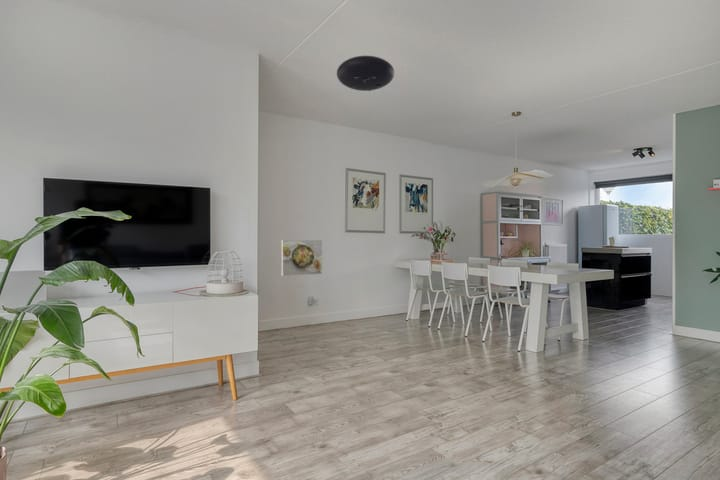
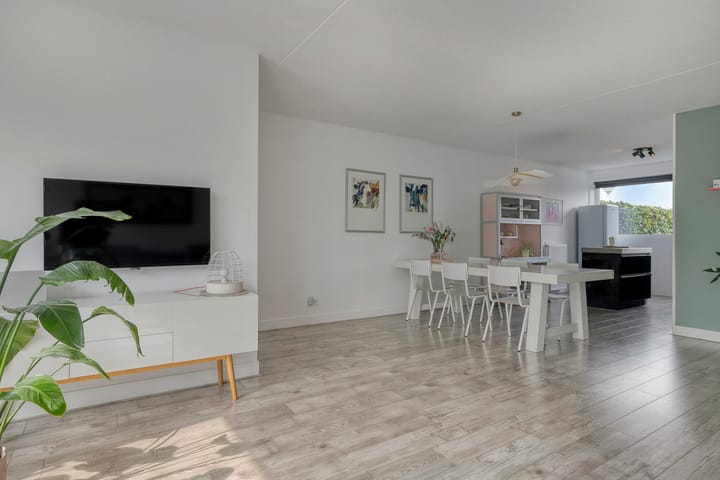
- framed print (302, 257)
- ceiling light (365, 74)
